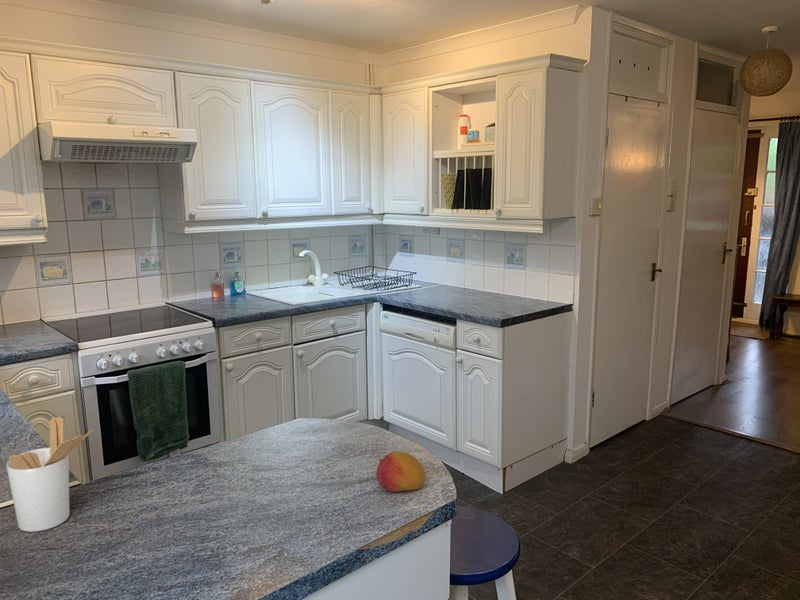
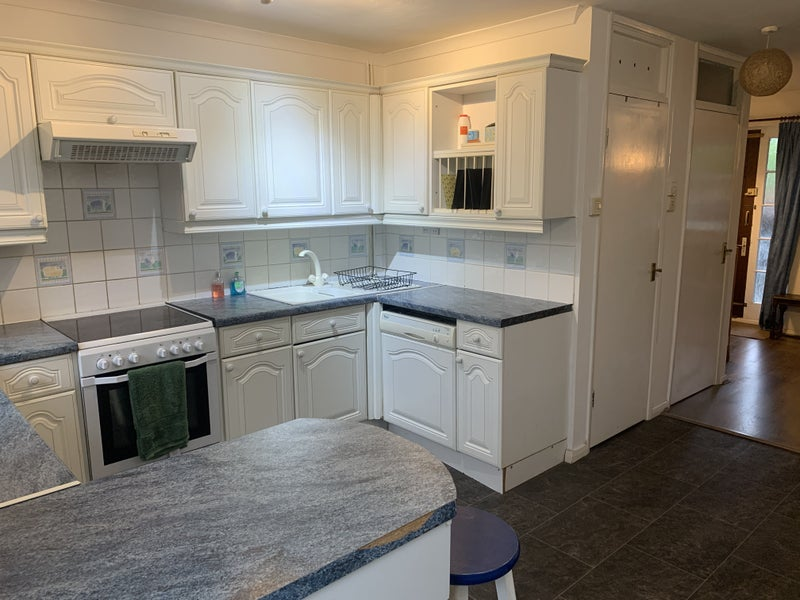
- utensil holder (52, 474)
- fruit (400, 470)
